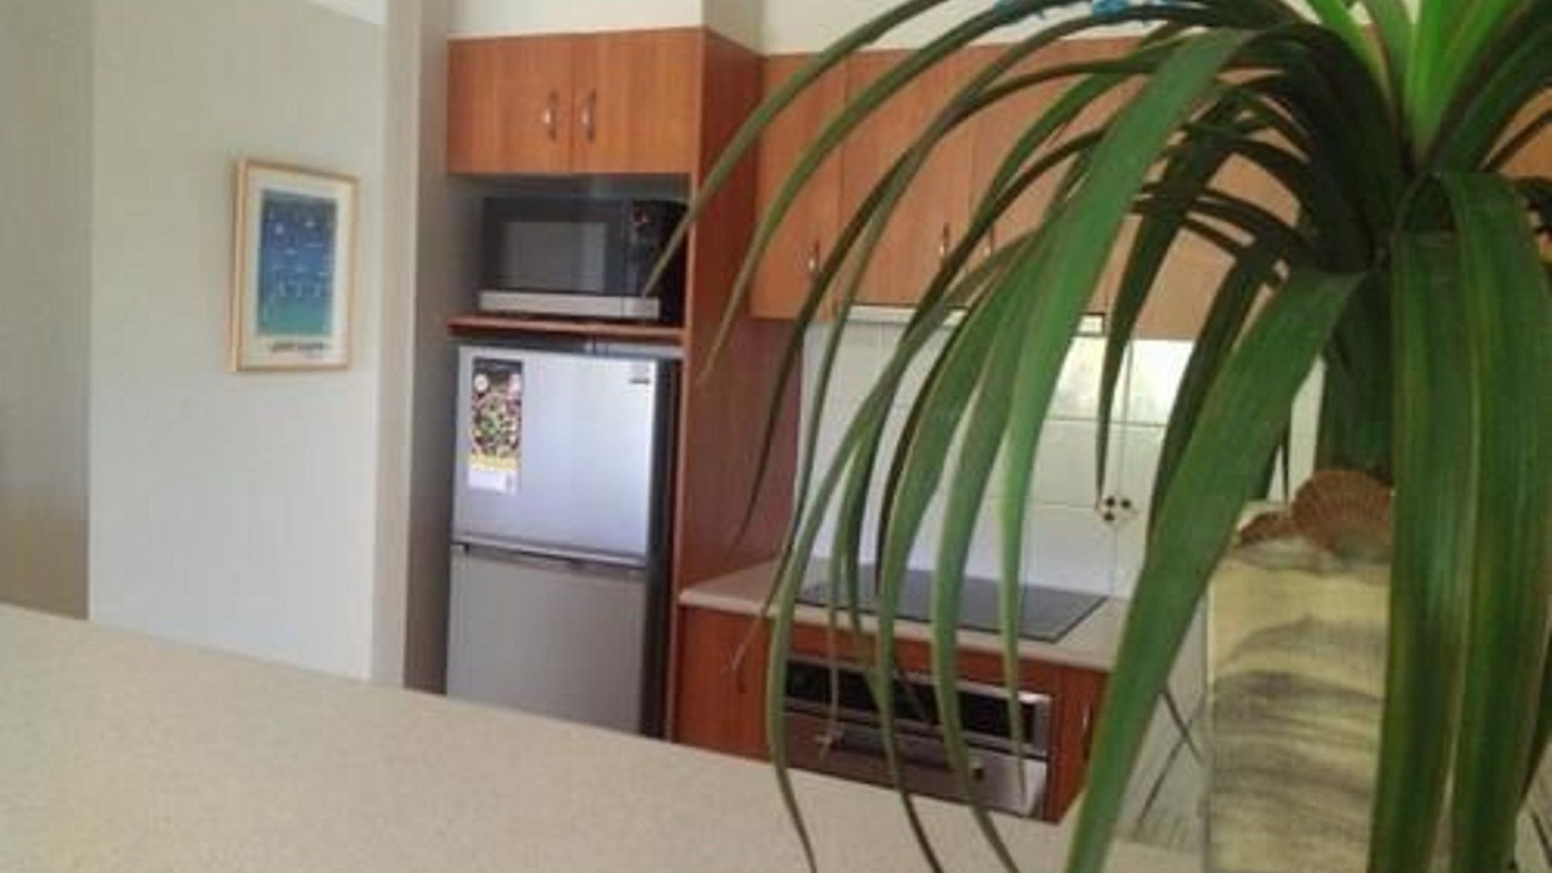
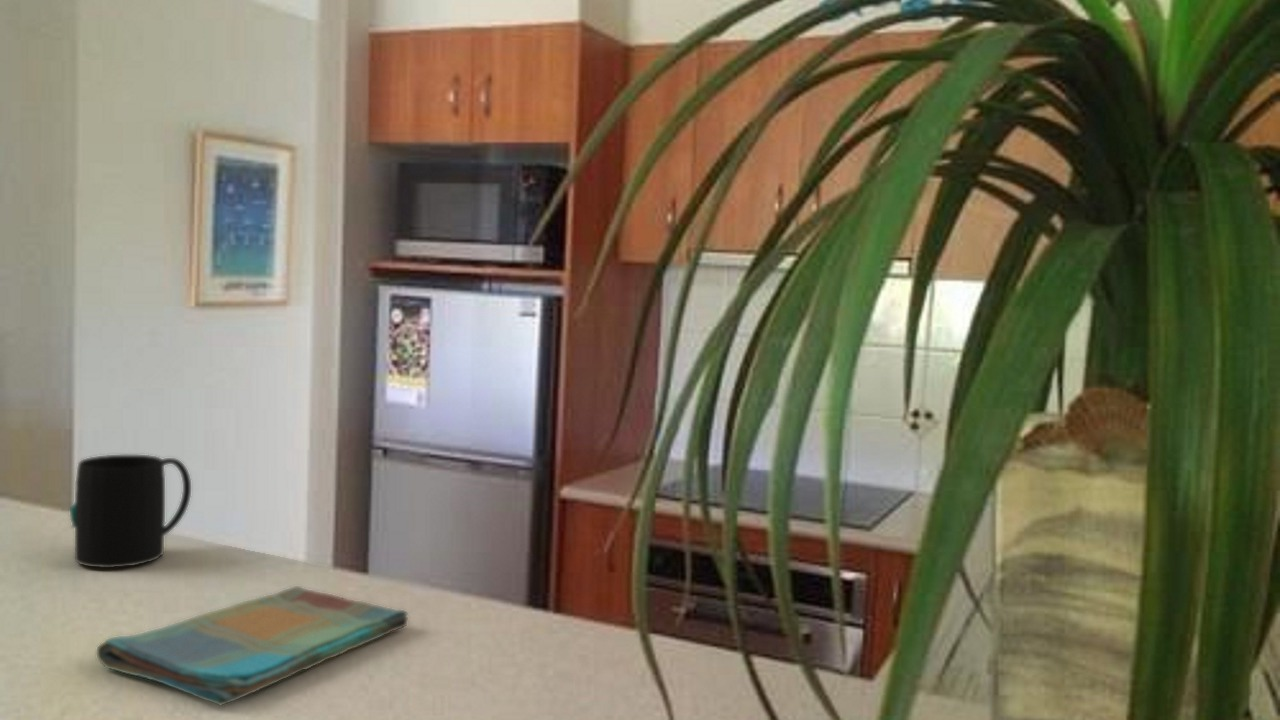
+ mug (136, 506)
+ dish towel (262, 633)
